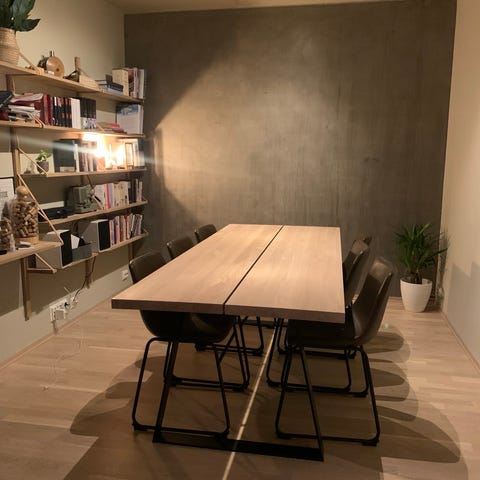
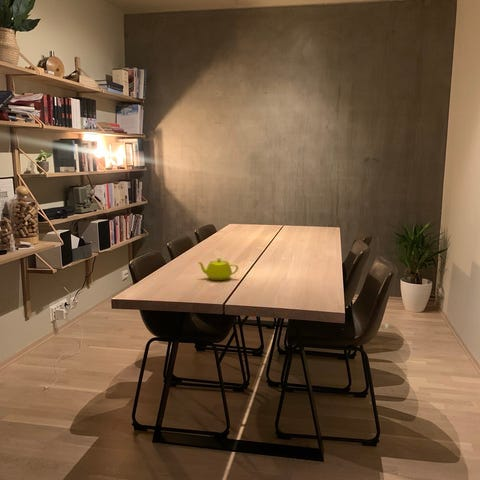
+ teapot (217, 268)
